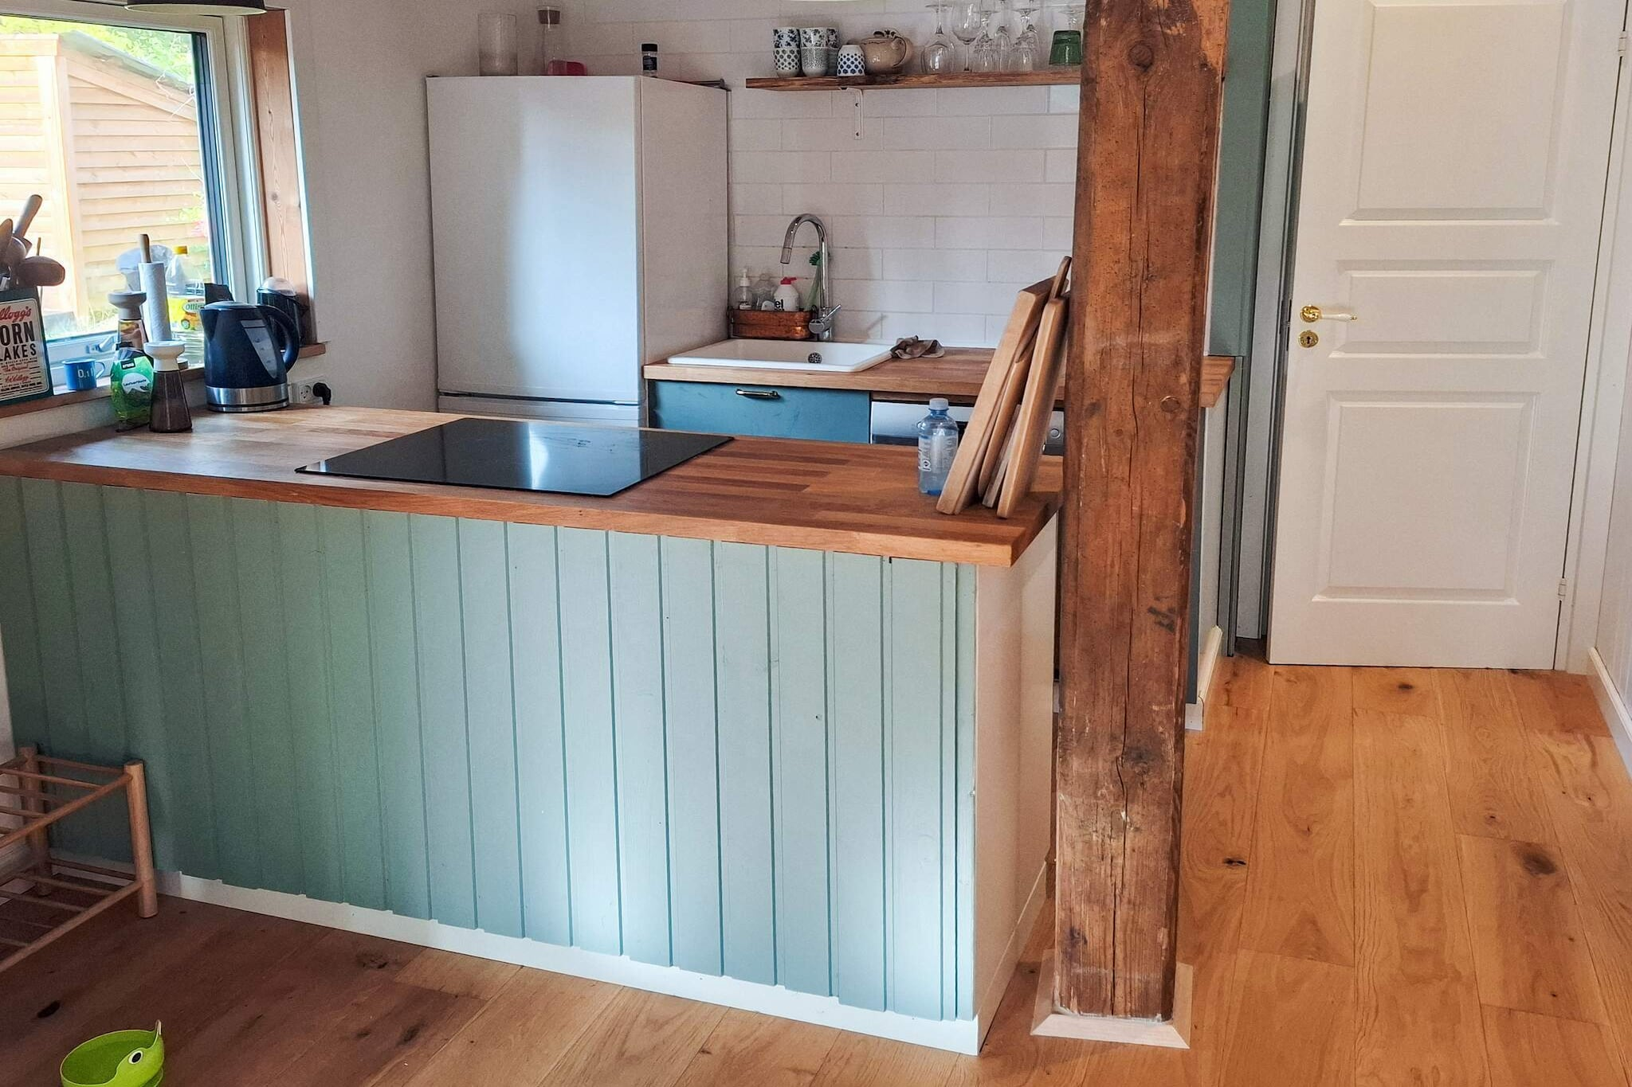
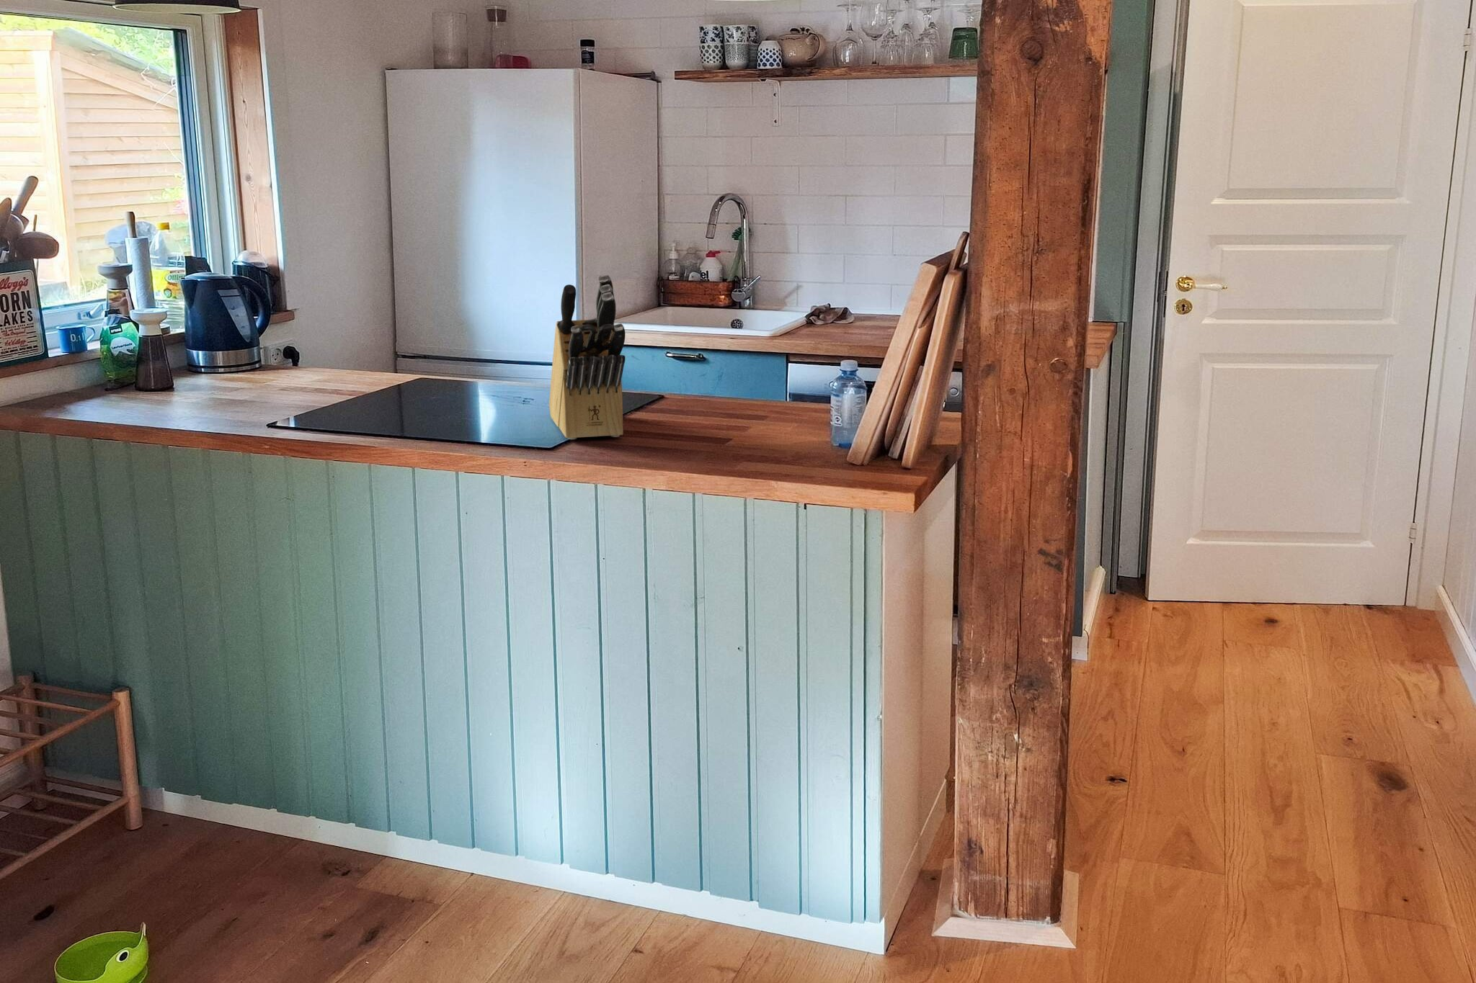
+ knife block (585, 352)
